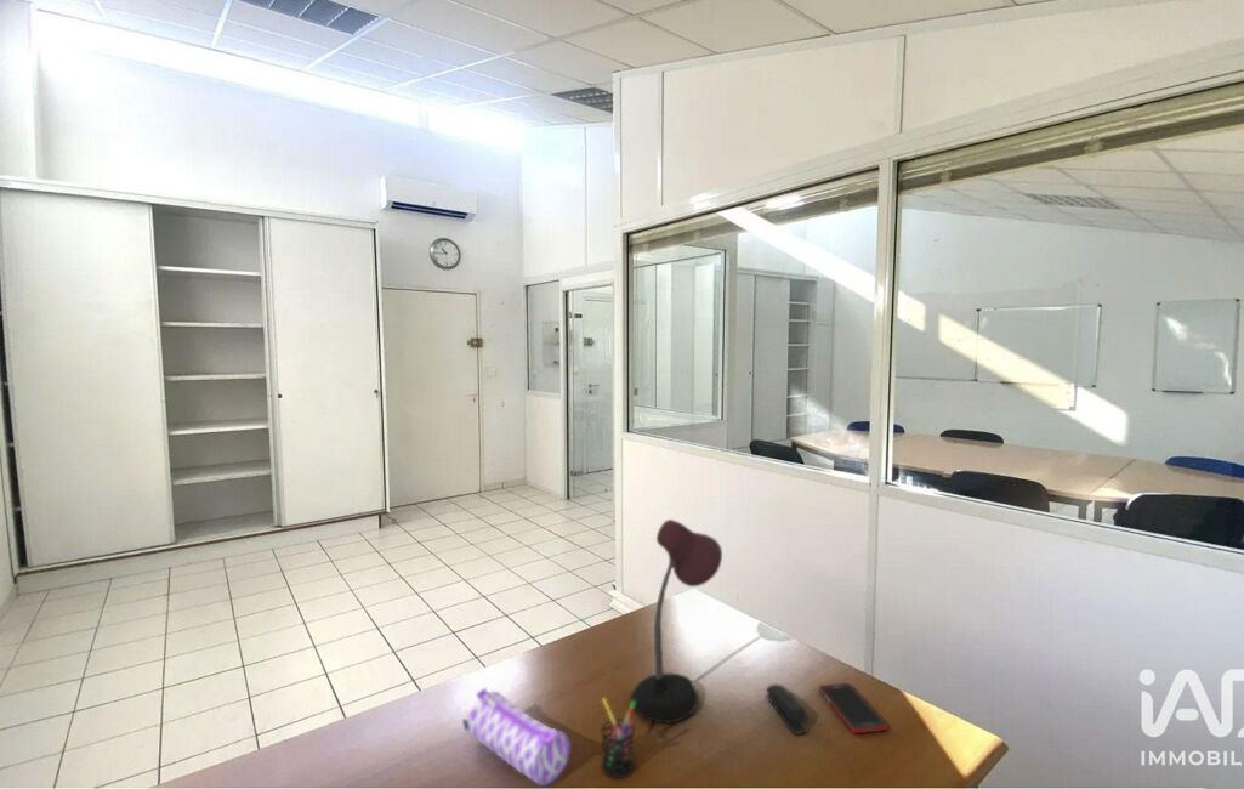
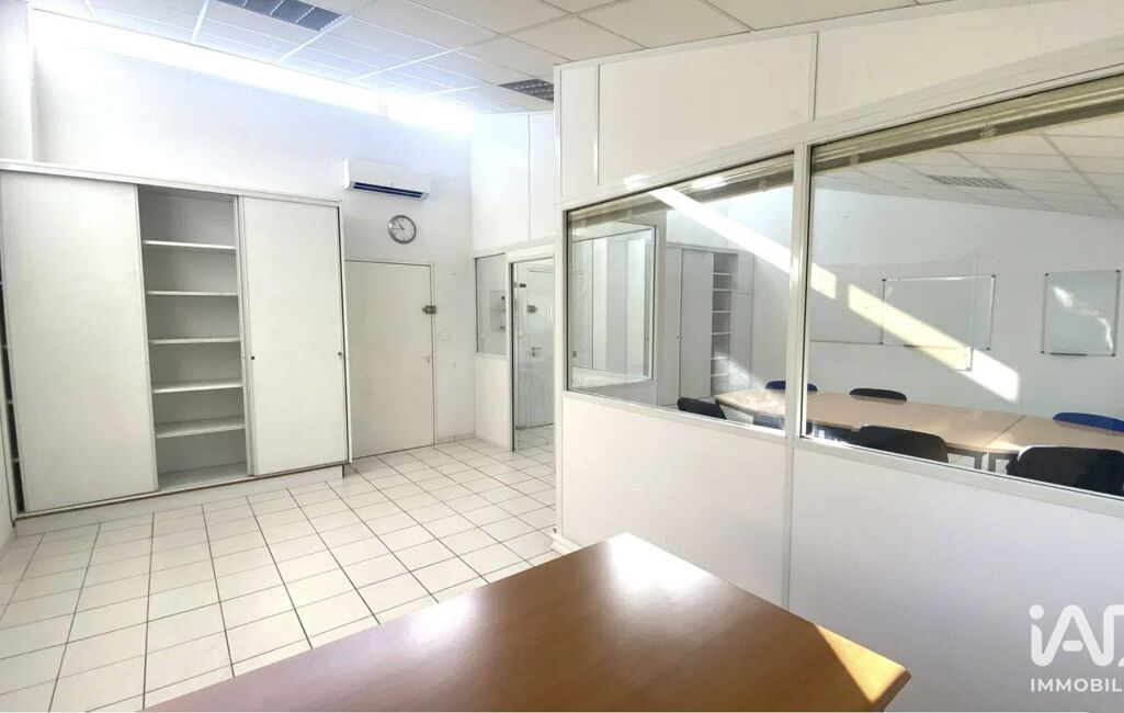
- pen holder (621, 732)
- stapler (785, 702)
- desk lamp (661, 606)
- cell phone (851, 706)
- pencil case (517, 732)
